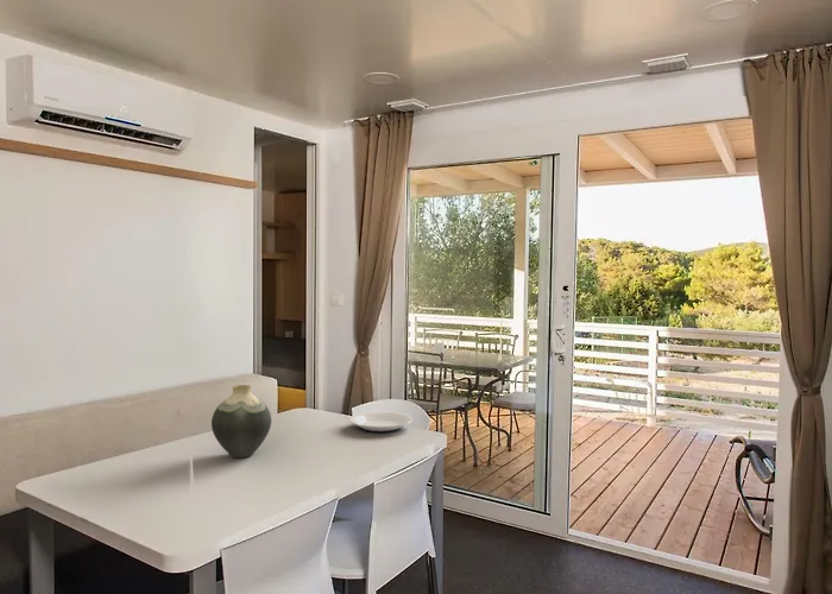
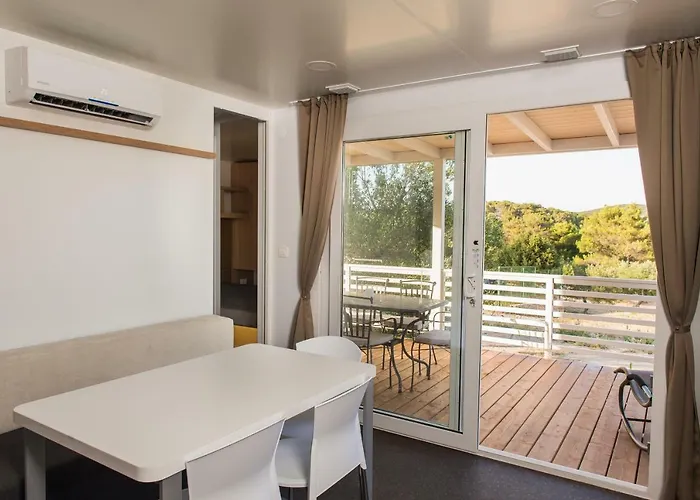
- plate (380, 423)
- vase (241, 421)
